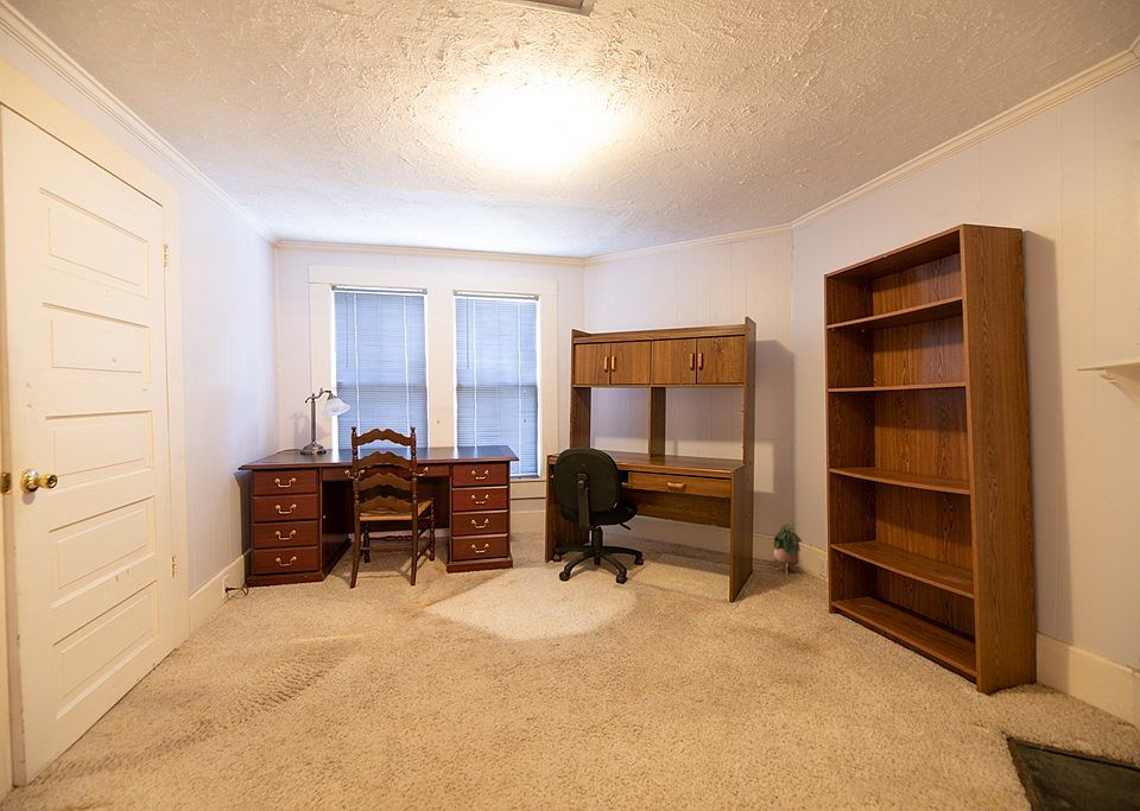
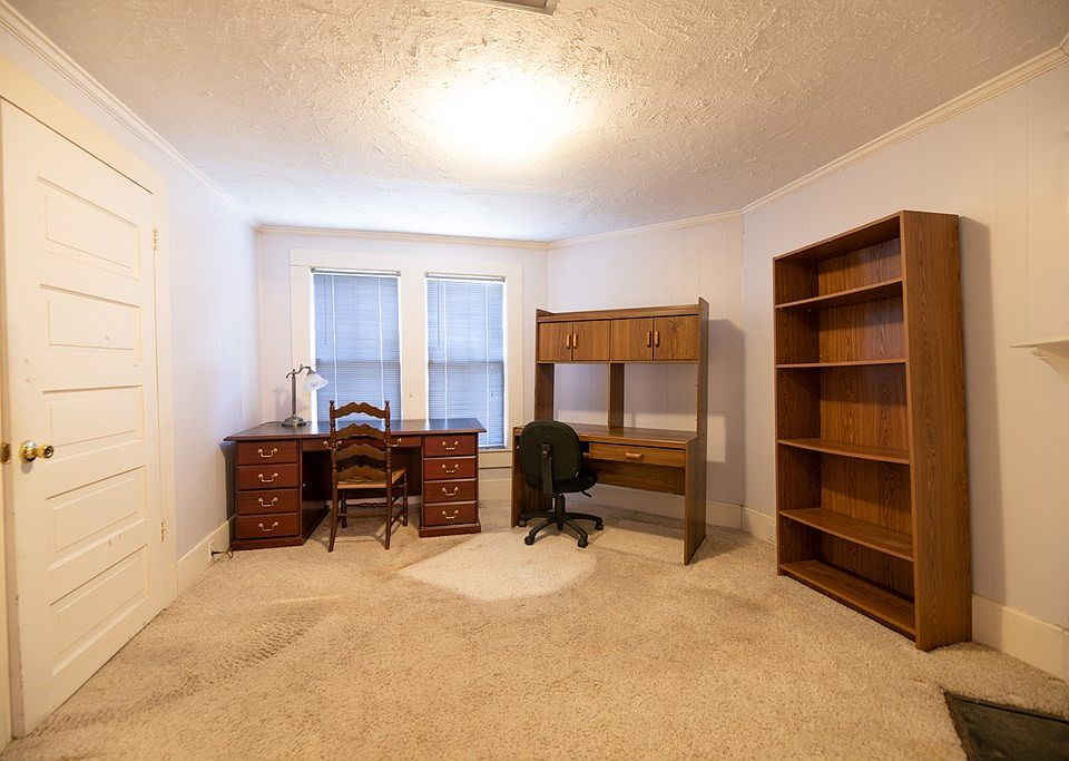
- potted plant (787, 547)
